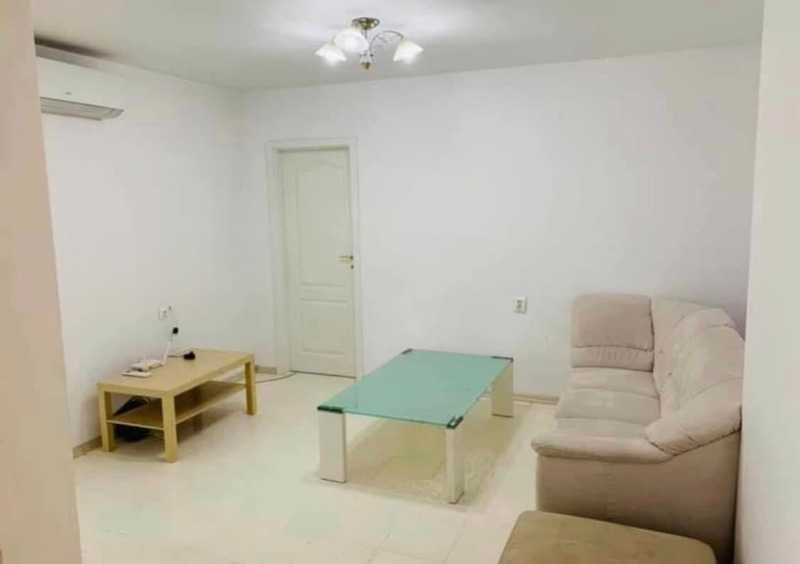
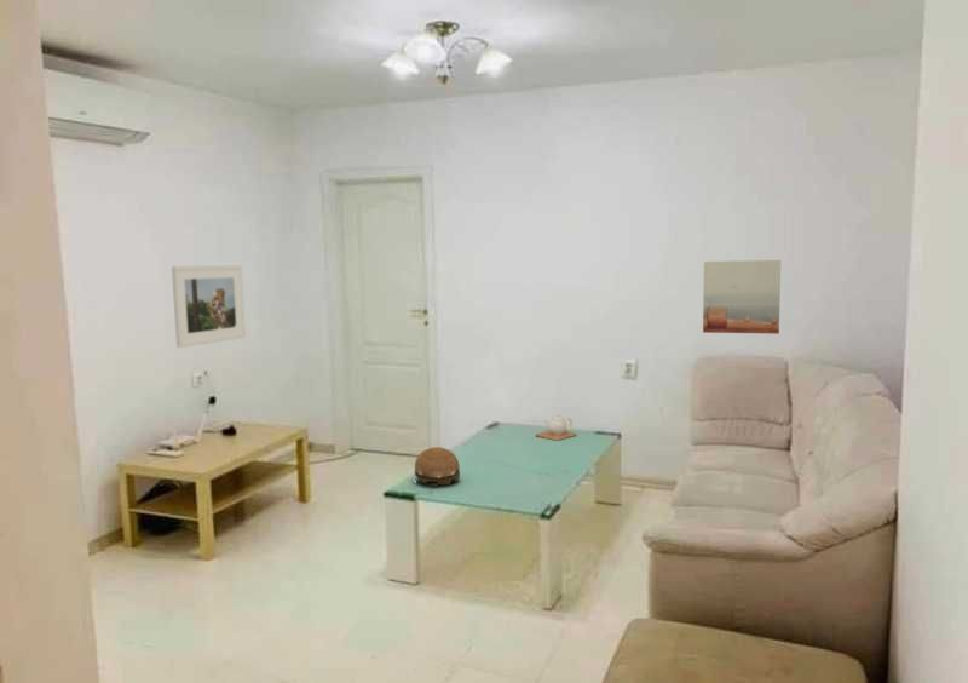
+ wall art (741, 297)
+ teapot (555, 424)
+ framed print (211, 304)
+ decorative bowl (437, 464)
